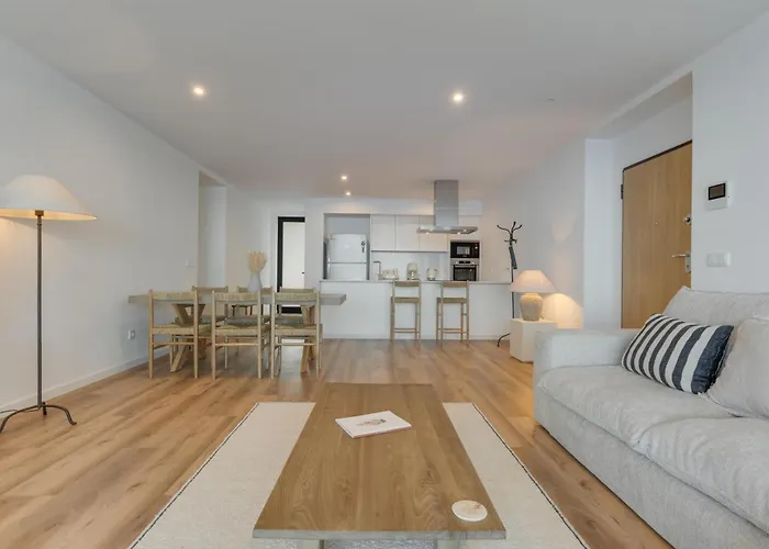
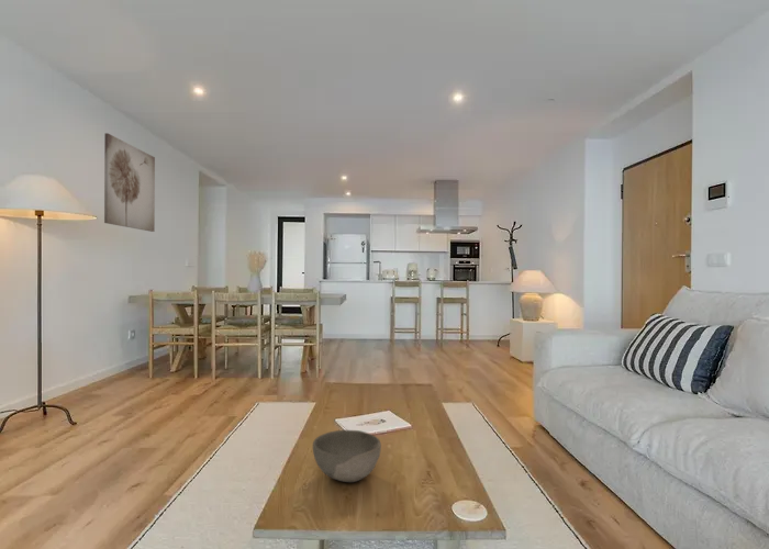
+ bowl (346, 459)
+ wall art (132, 187)
